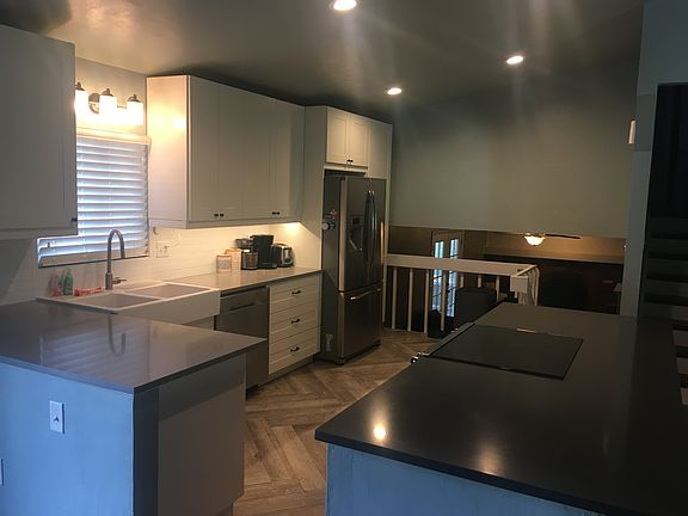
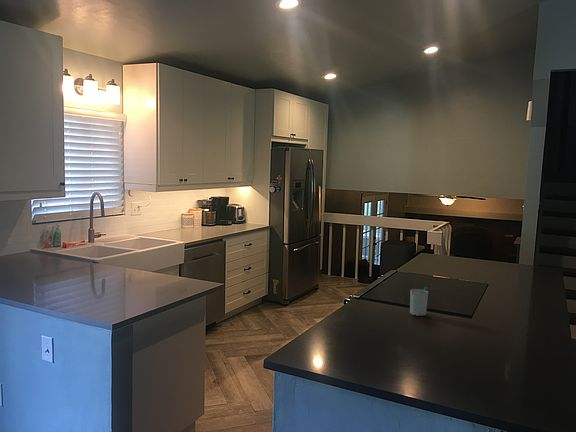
+ cup (418, 300)
